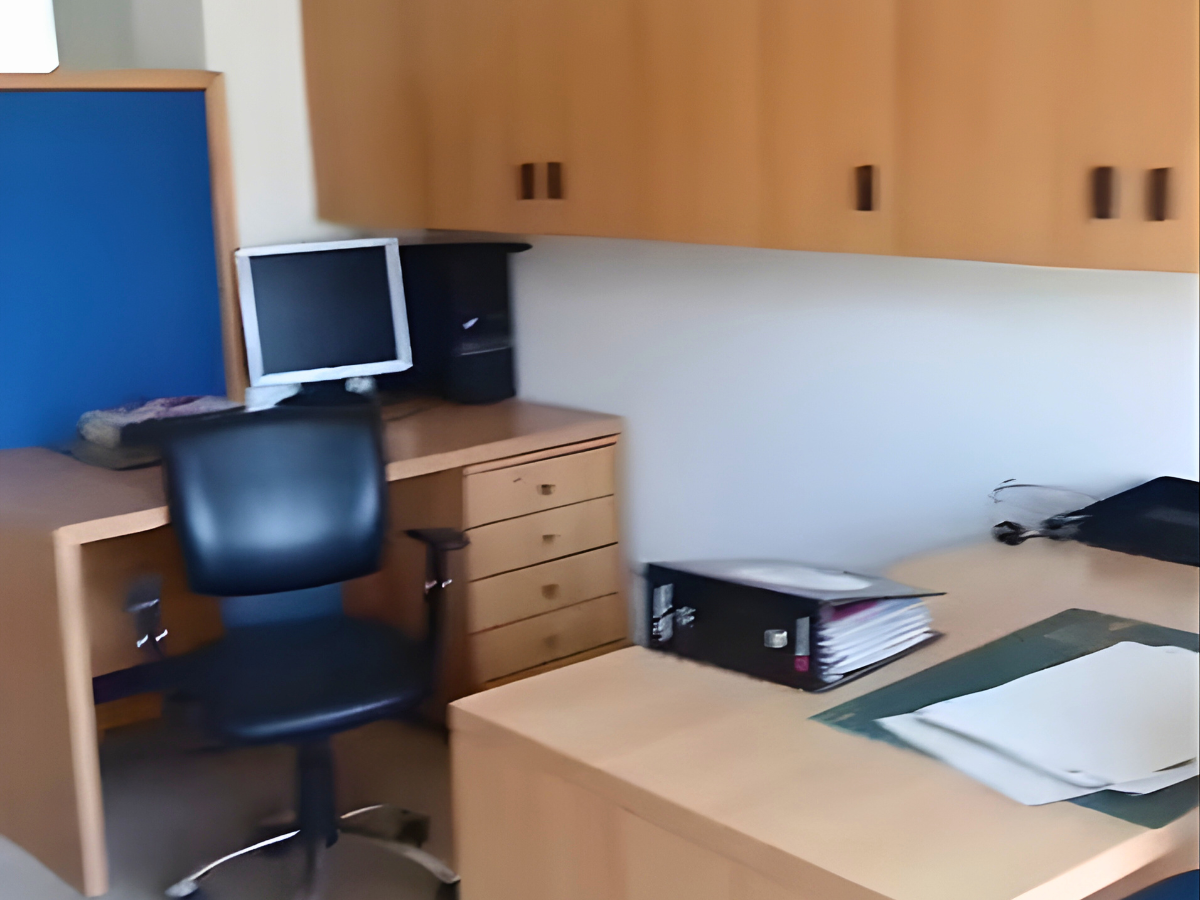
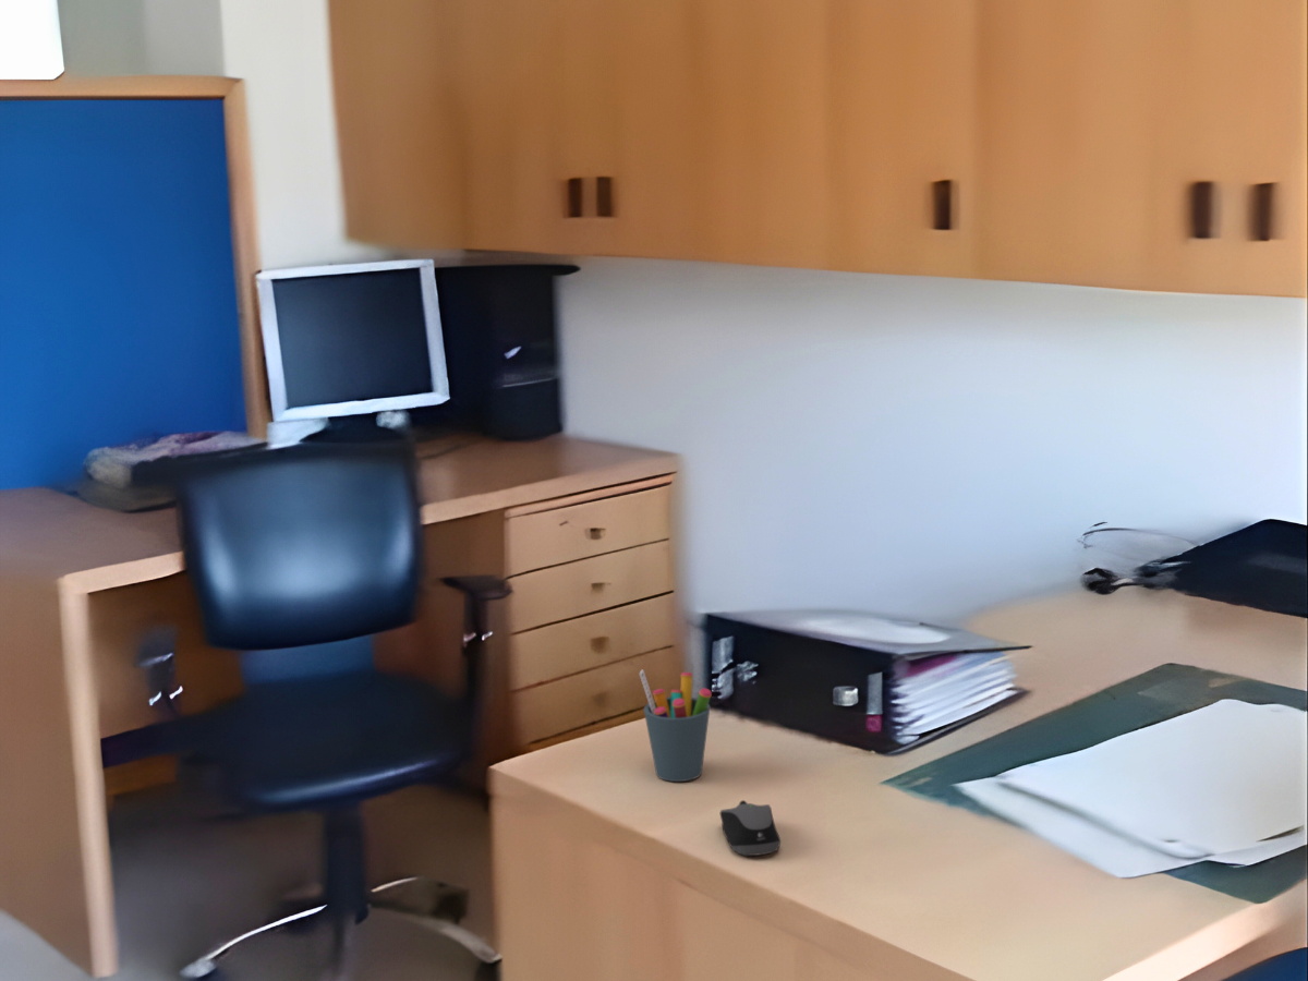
+ computer mouse (750, 821)
+ pen holder (677, 722)
